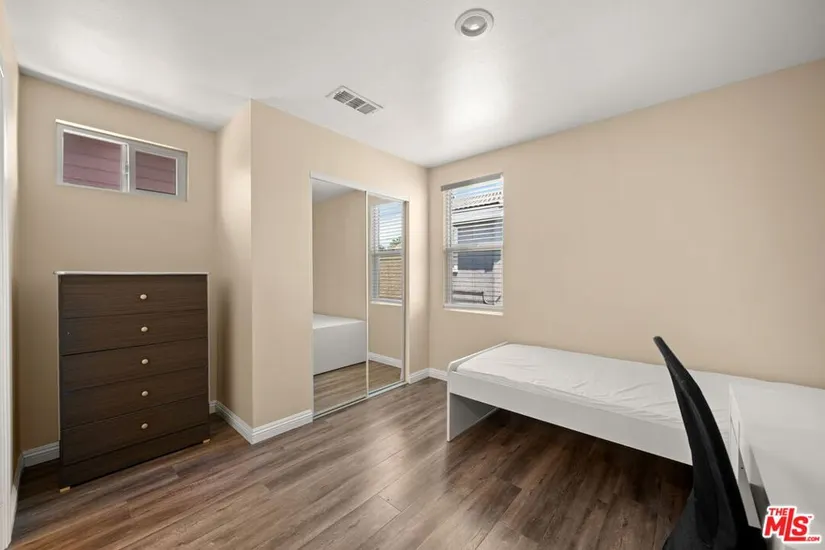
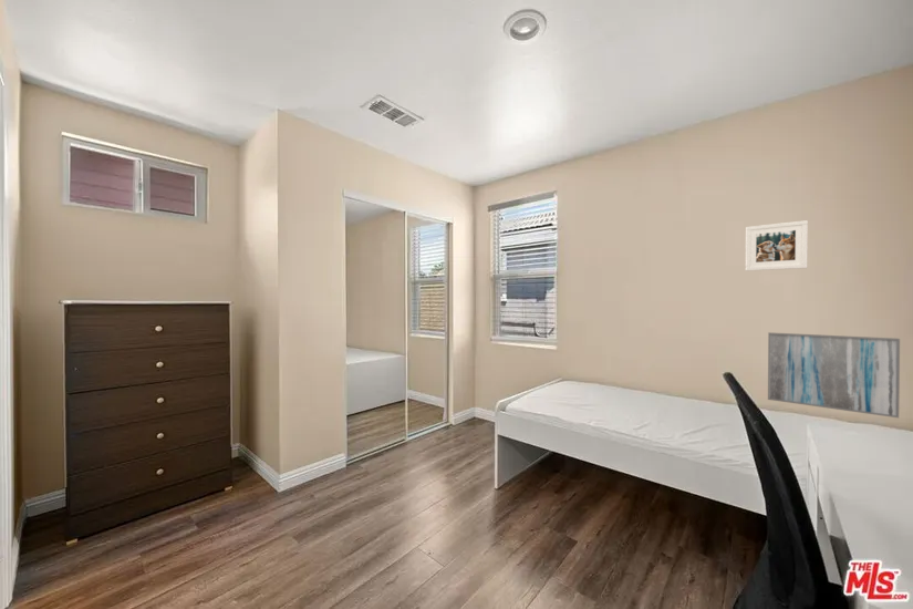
+ wall art (828, 371)
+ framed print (775, 246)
